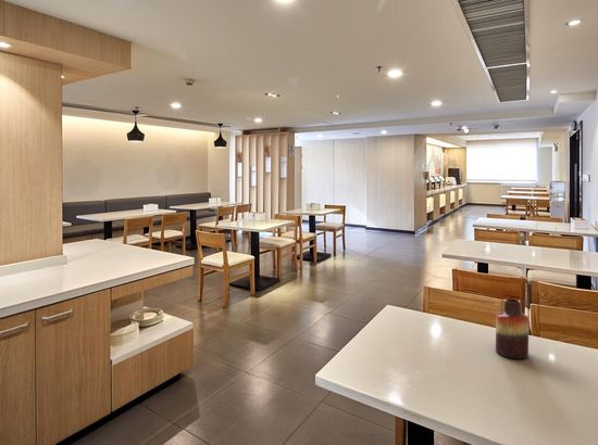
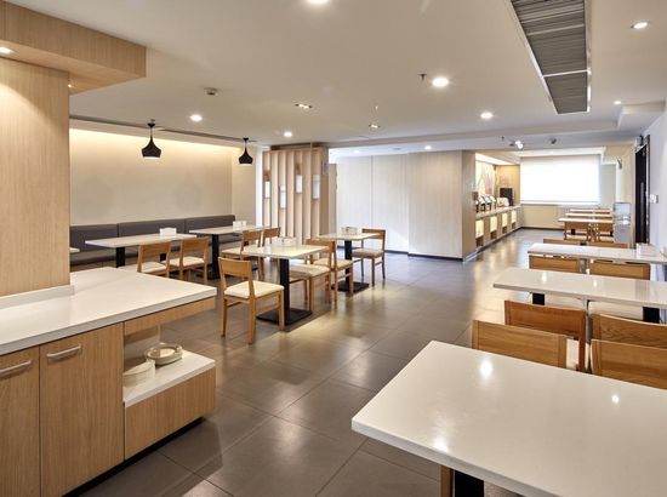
- vase (511, 327)
